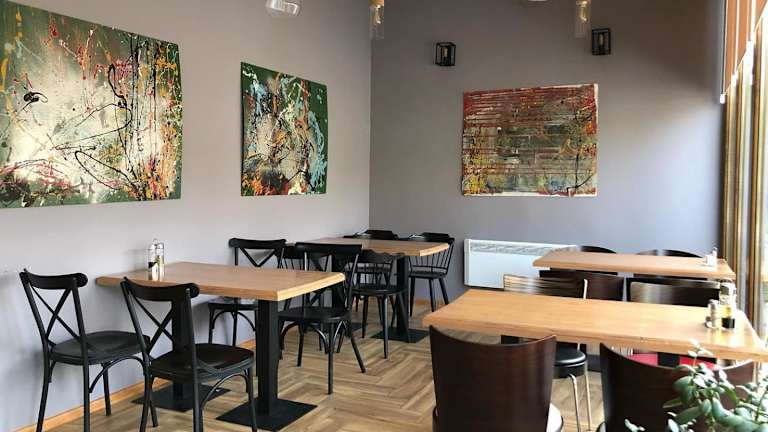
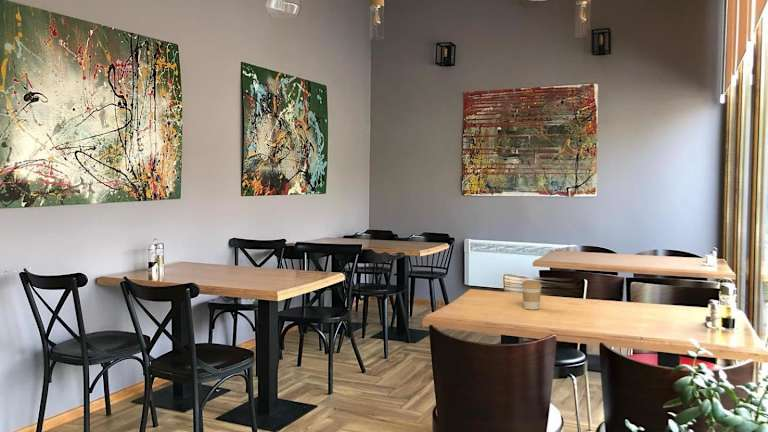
+ coffee cup (531, 294)
